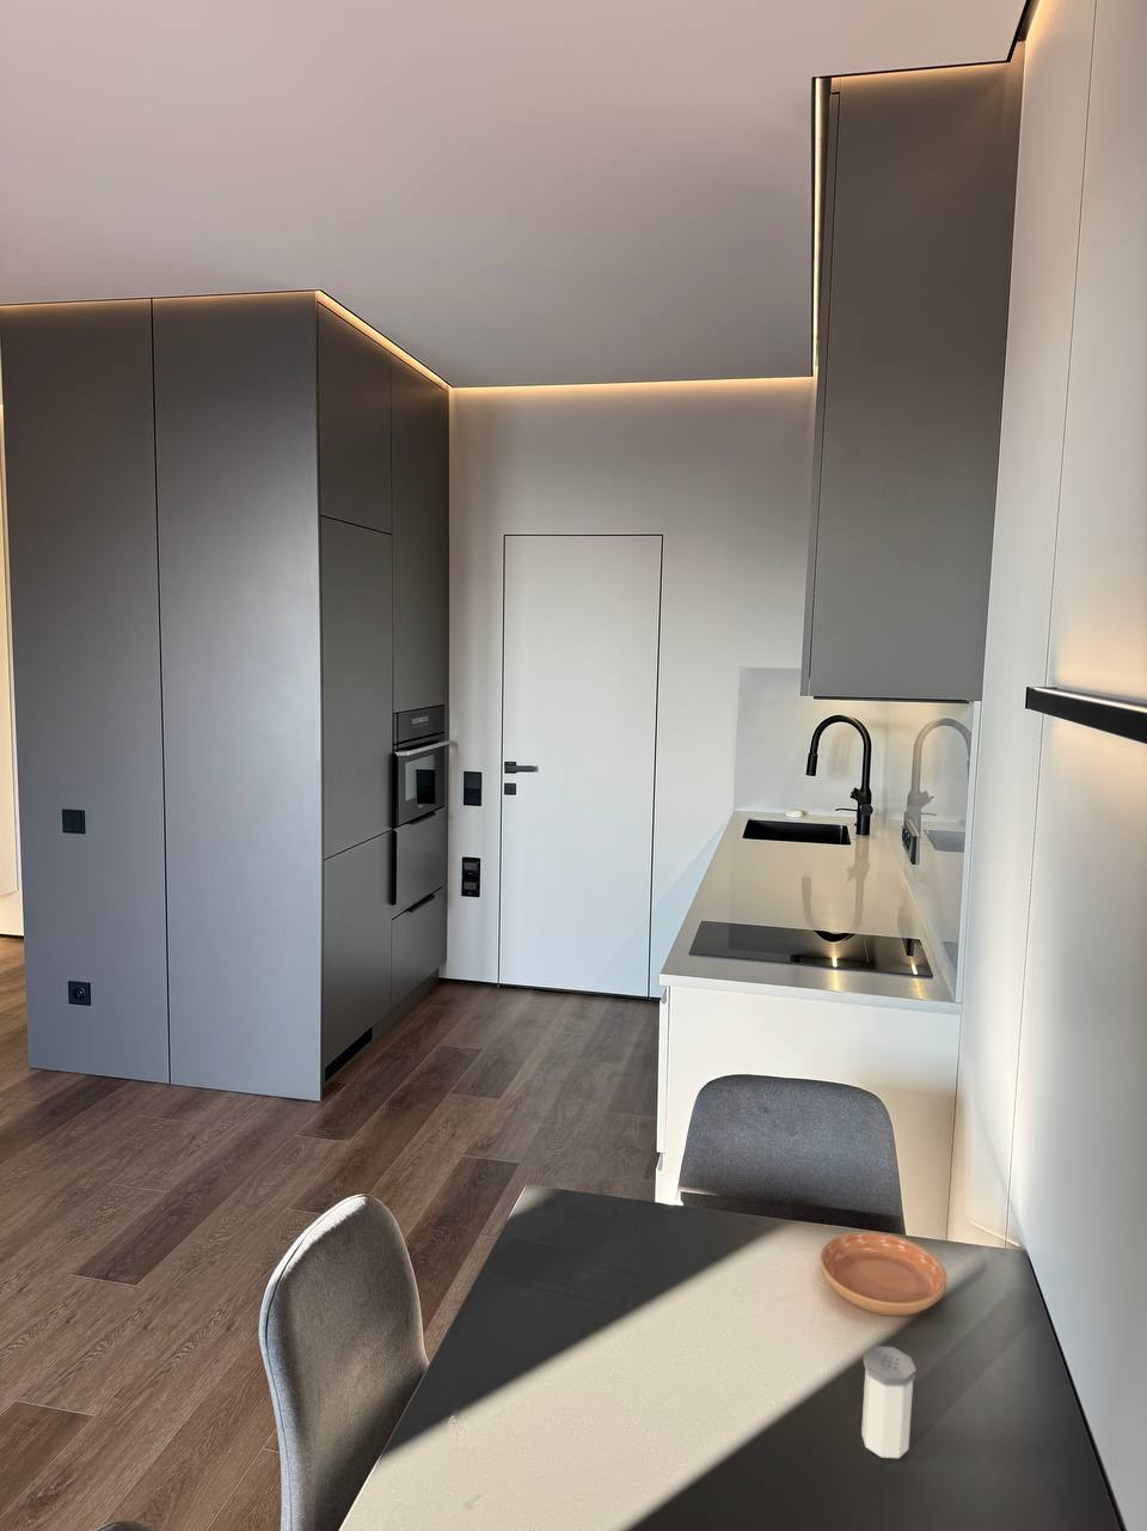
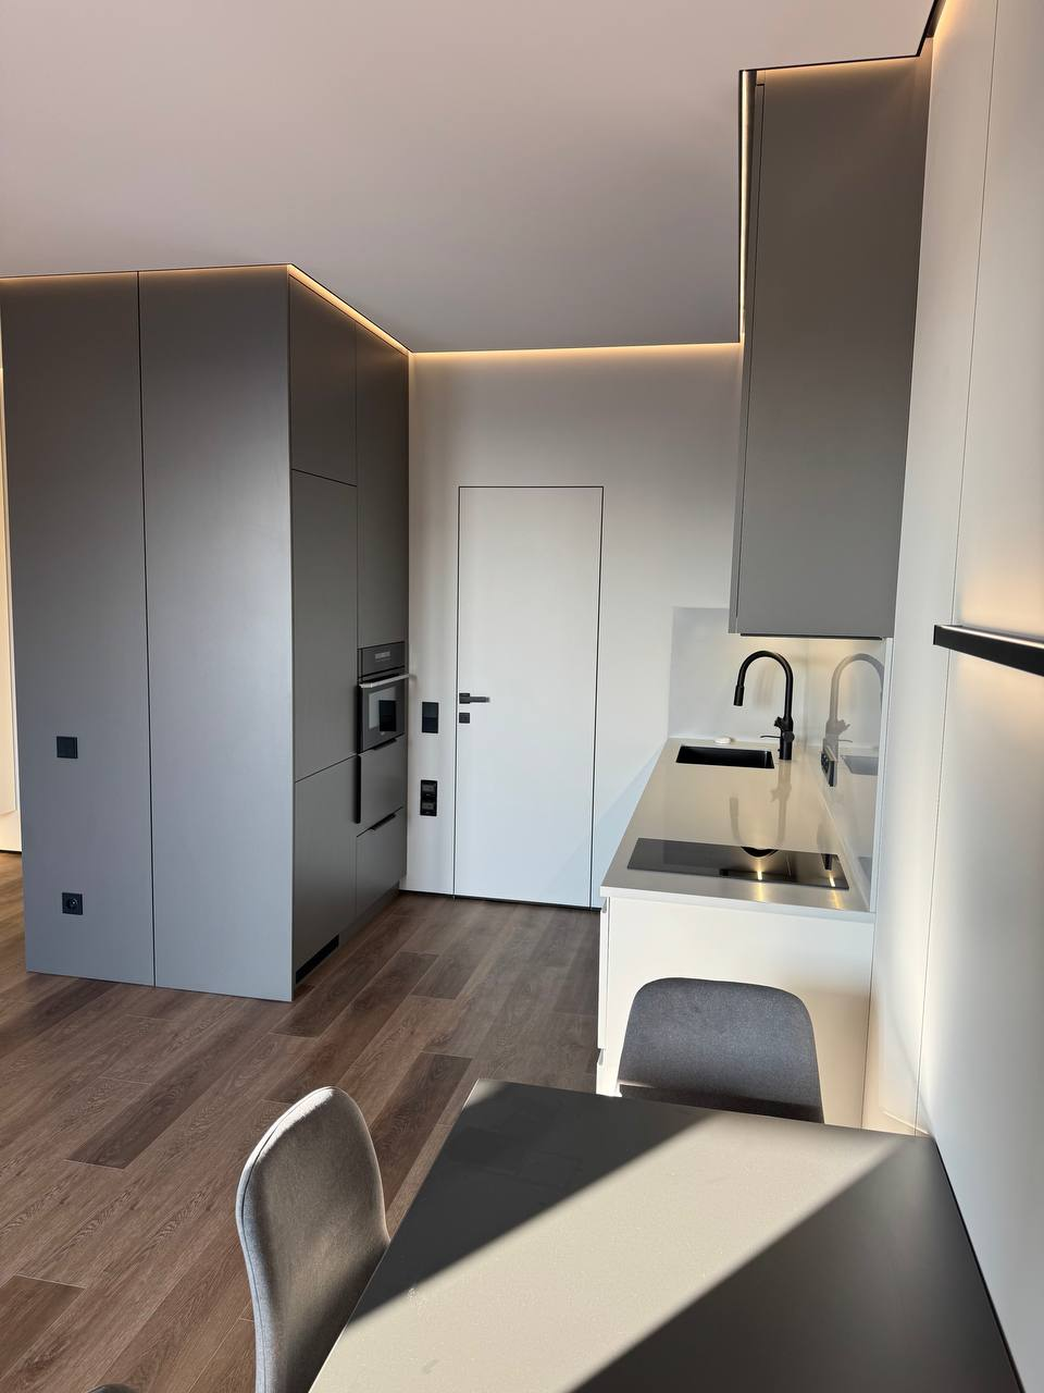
- salt shaker (887, 1402)
- saucer (882, 1275)
